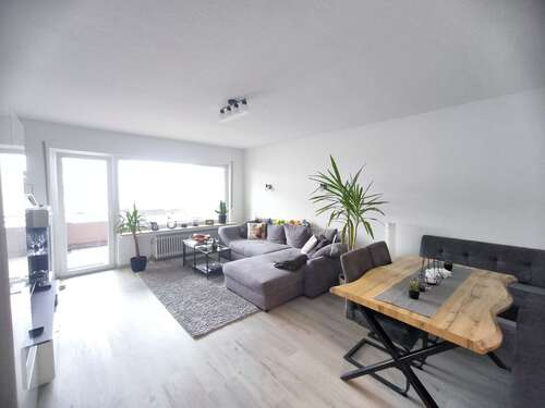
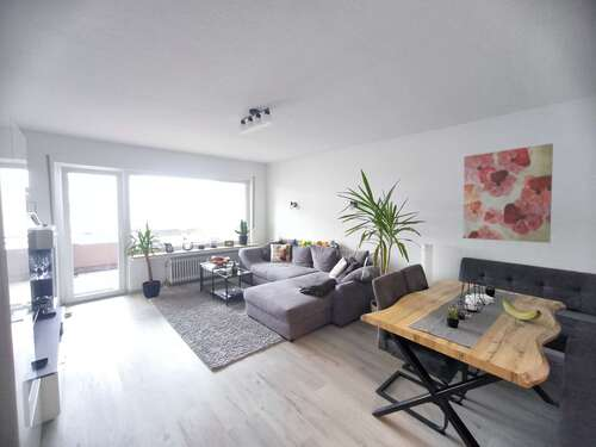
+ wall art (503, 195)
+ fruit (519, 311)
